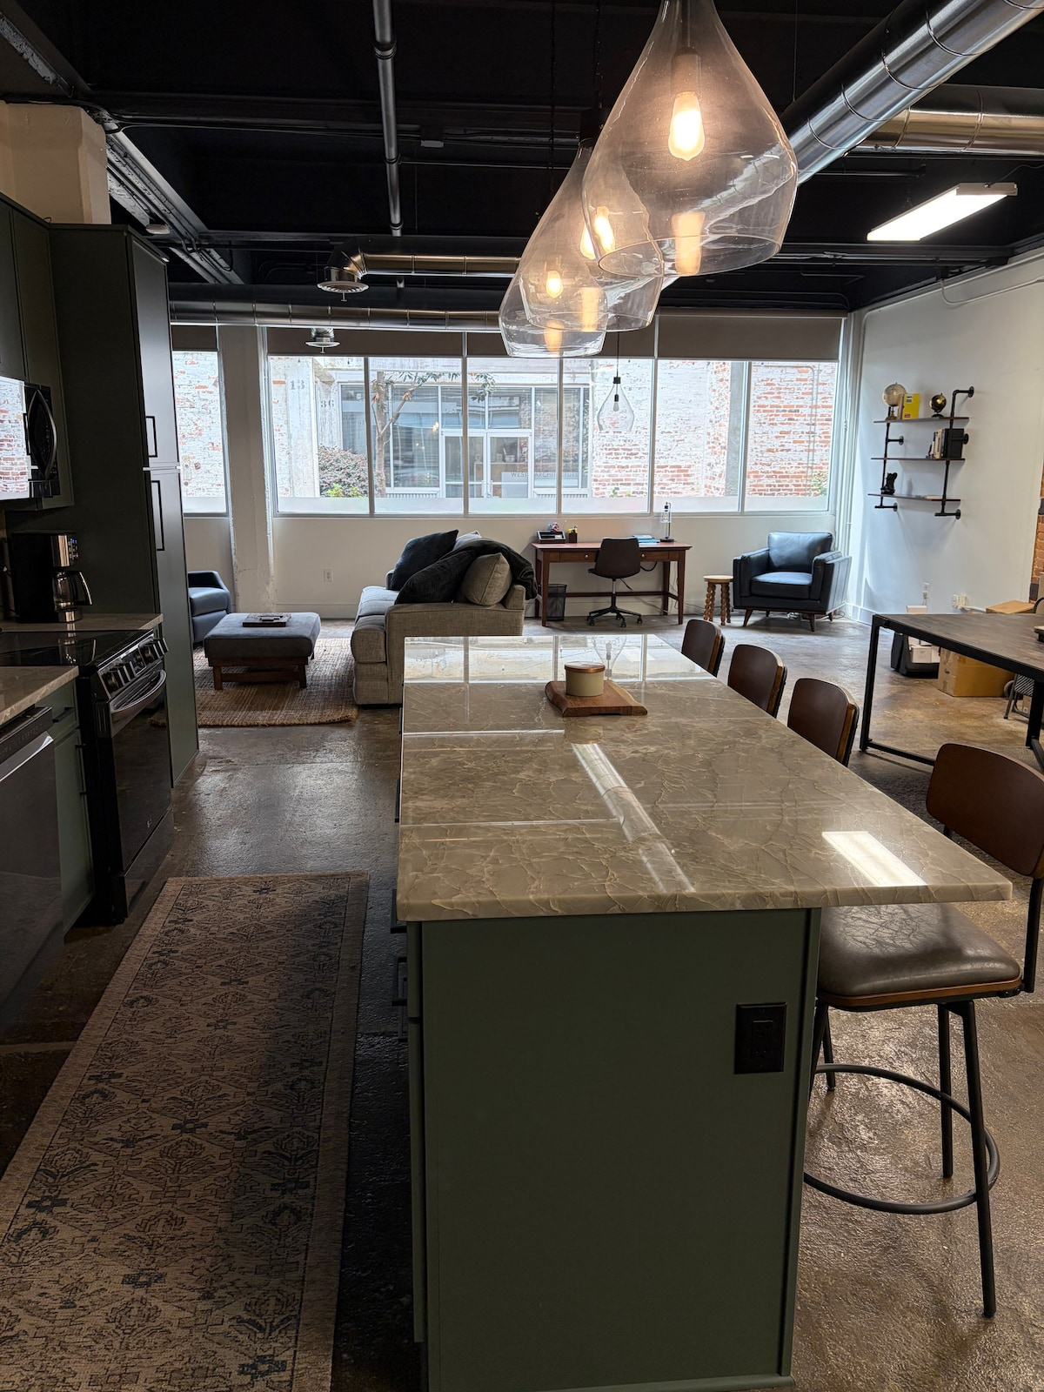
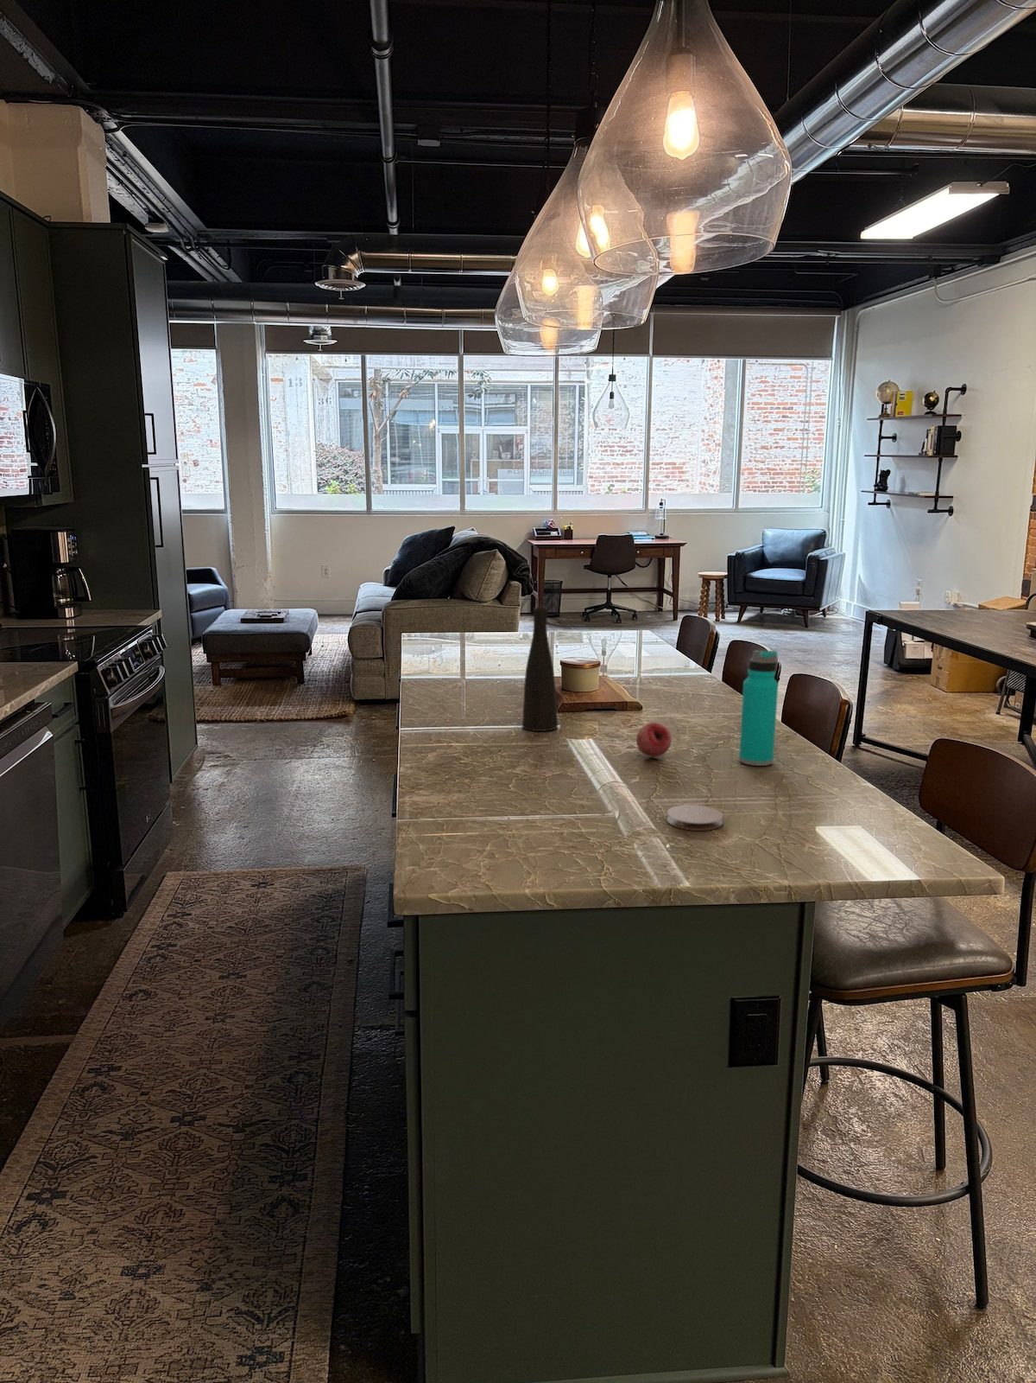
+ fruit (654, 739)
+ coaster (694, 817)
+ water bottle (758, 706)
+ vase (541, 669)
